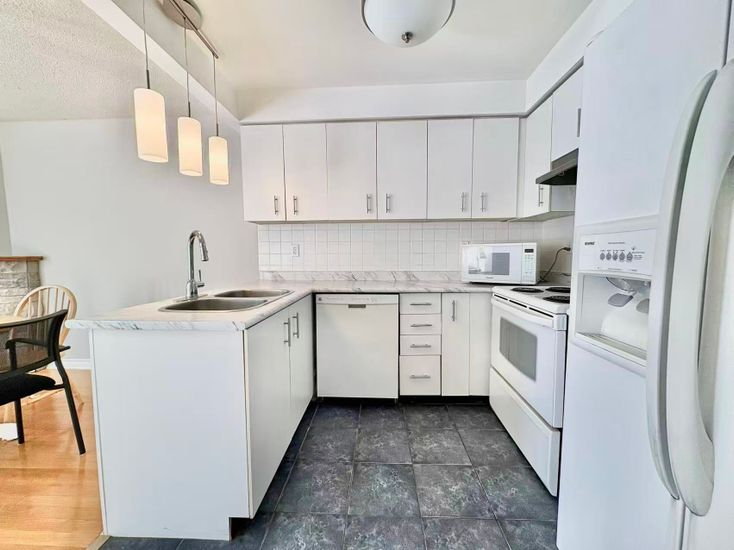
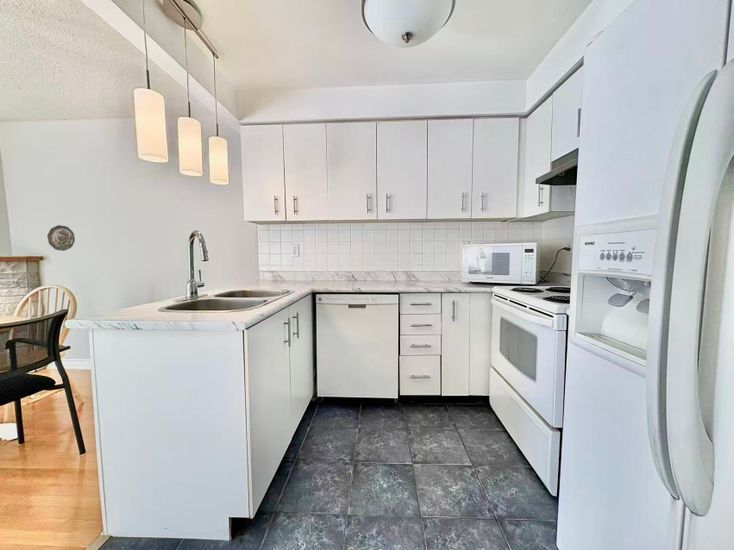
+ decorative plate (62, 238)
